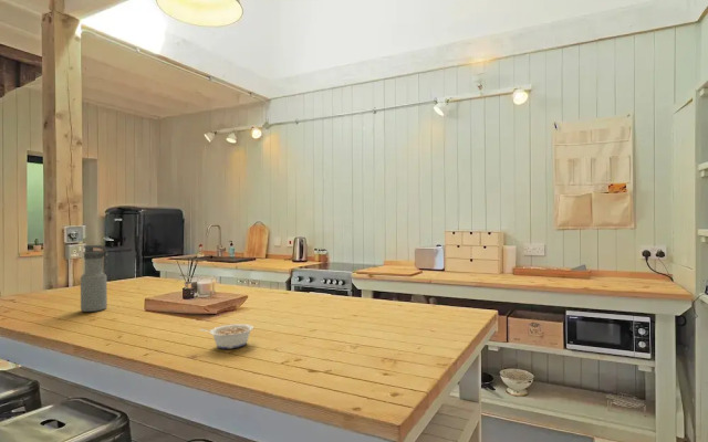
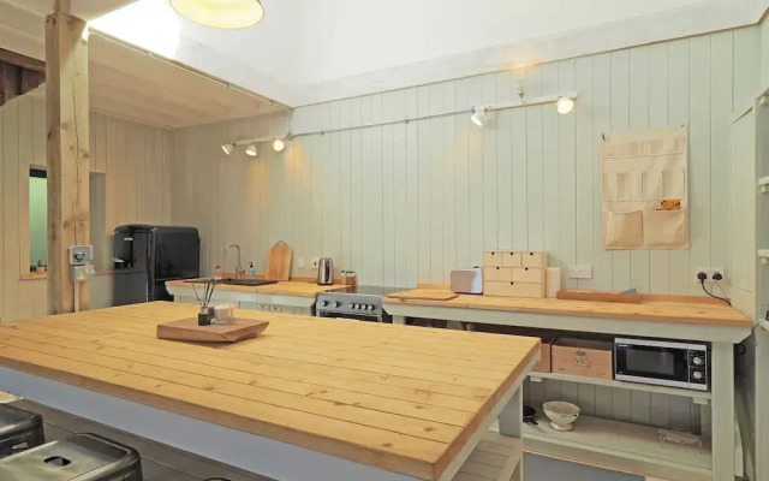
- legume (230, 335)
- water bottle (94, 277)
